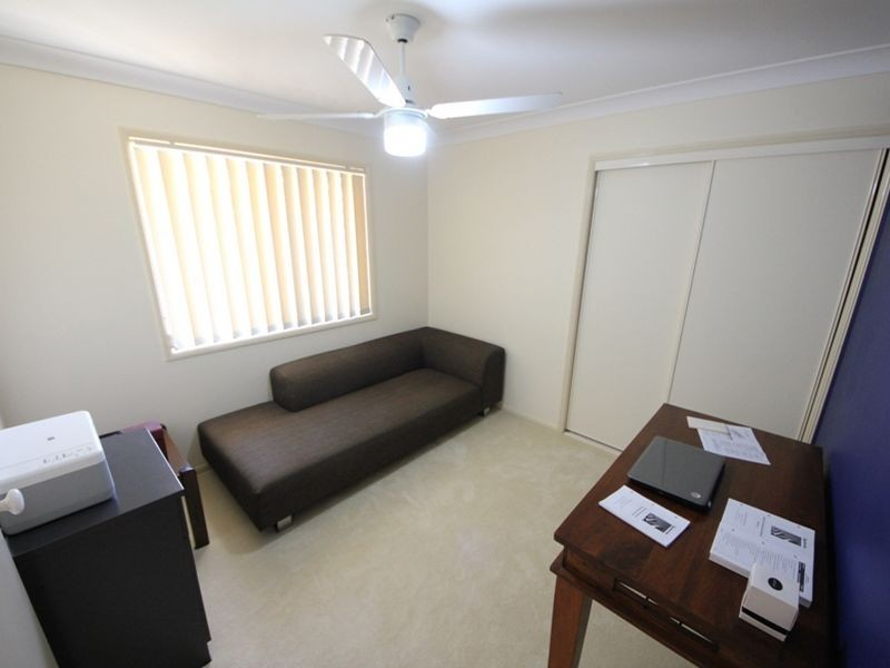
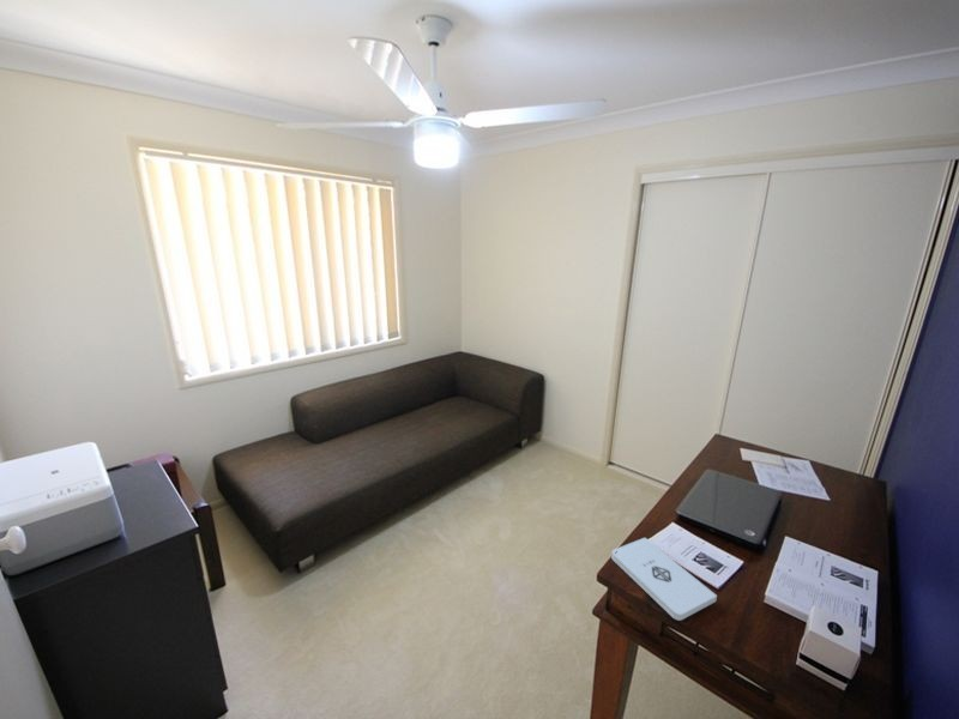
+ notepad (658, 574)
